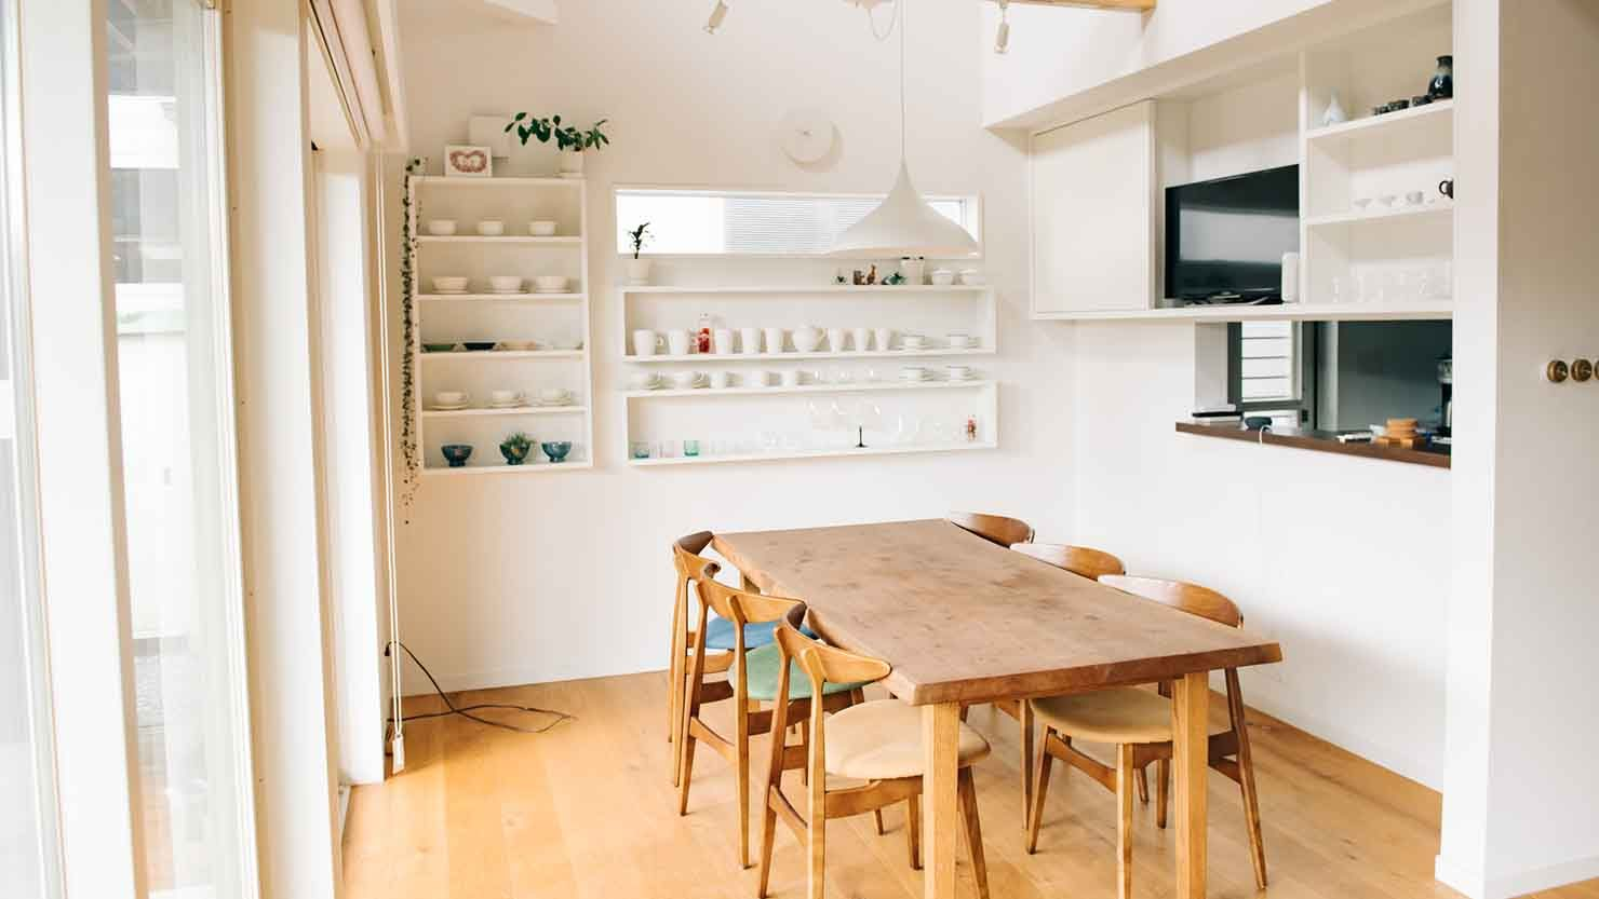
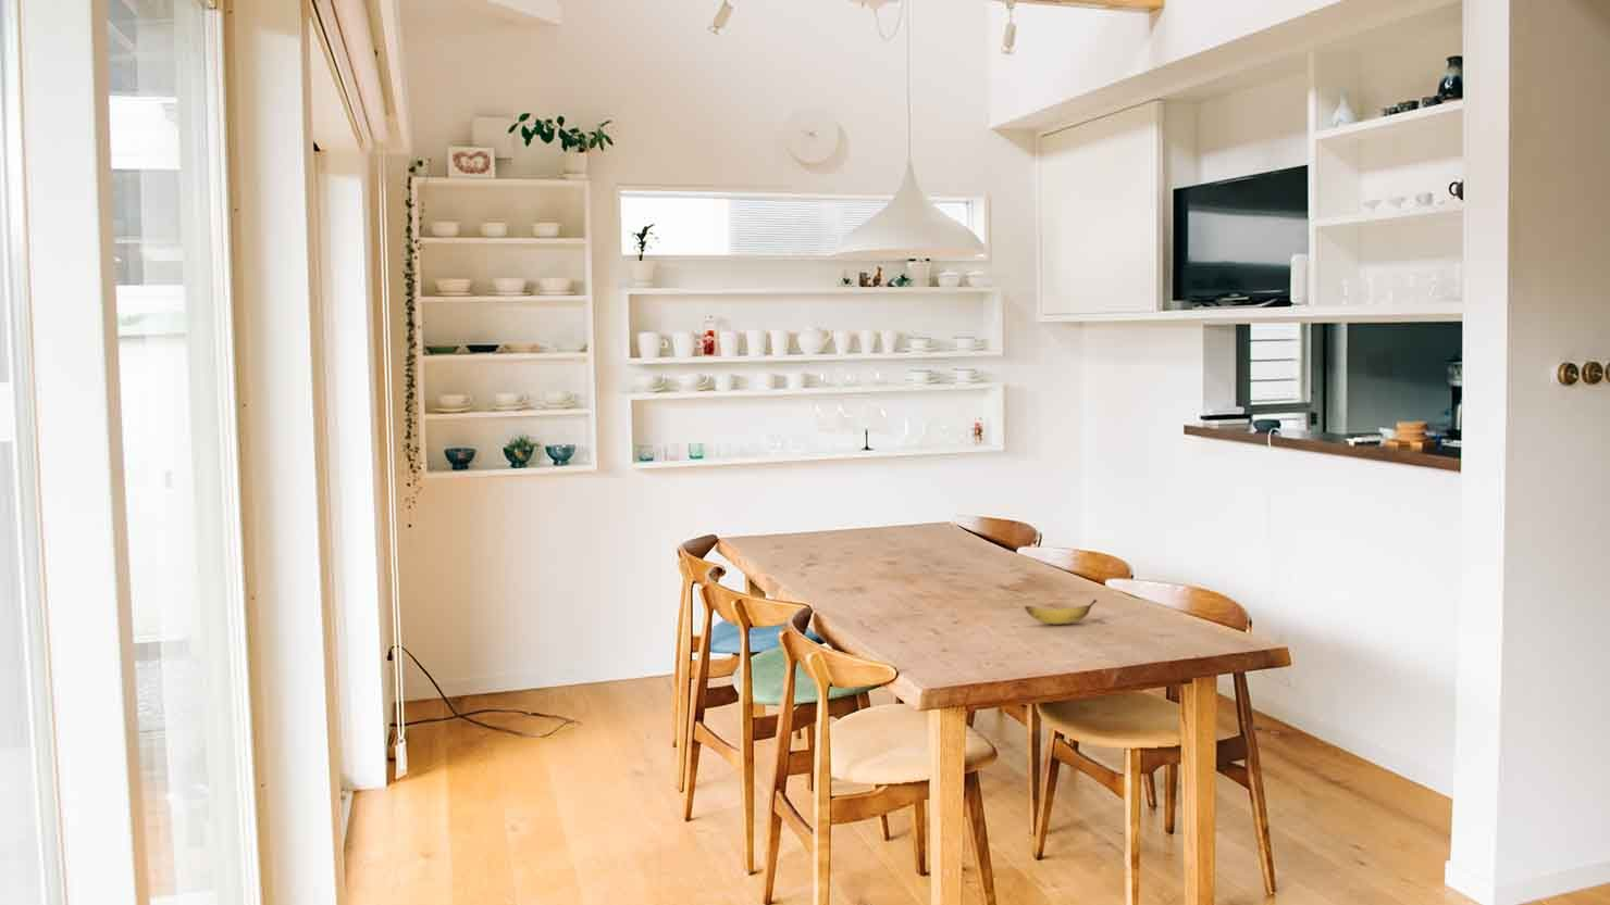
+ banana (1060, 612)
